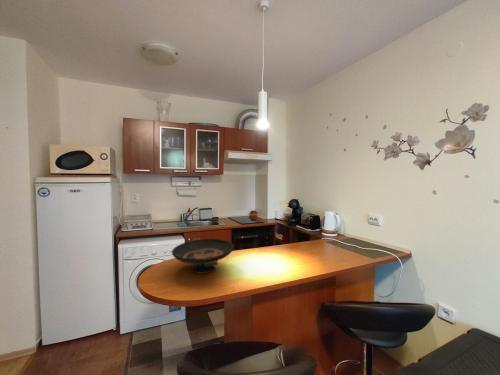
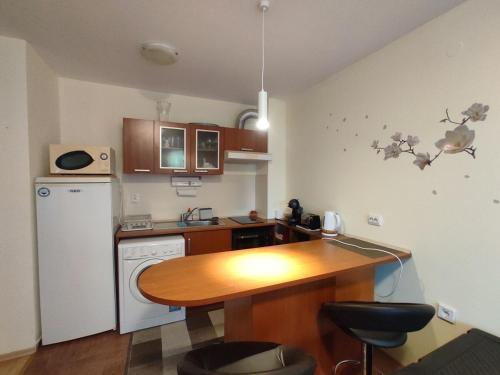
- decorative bowl (203, 257)
